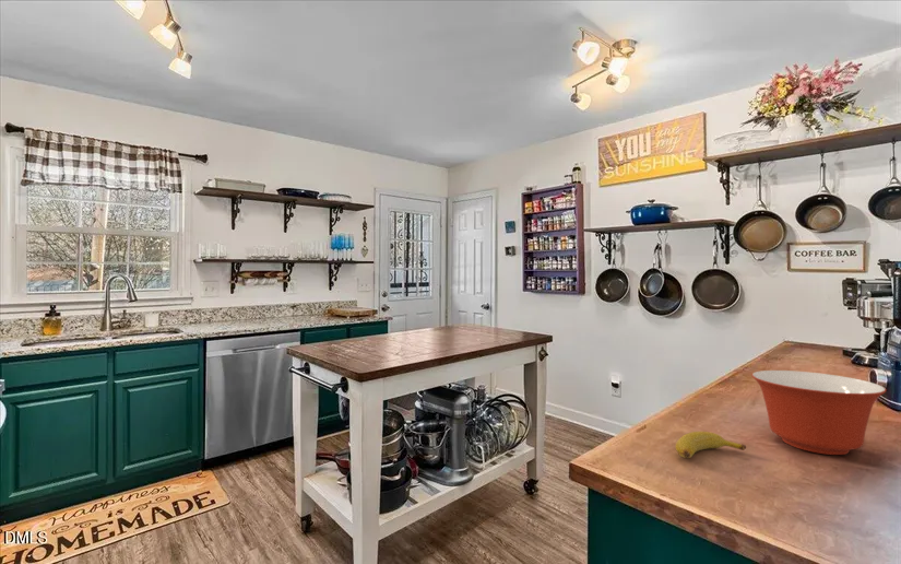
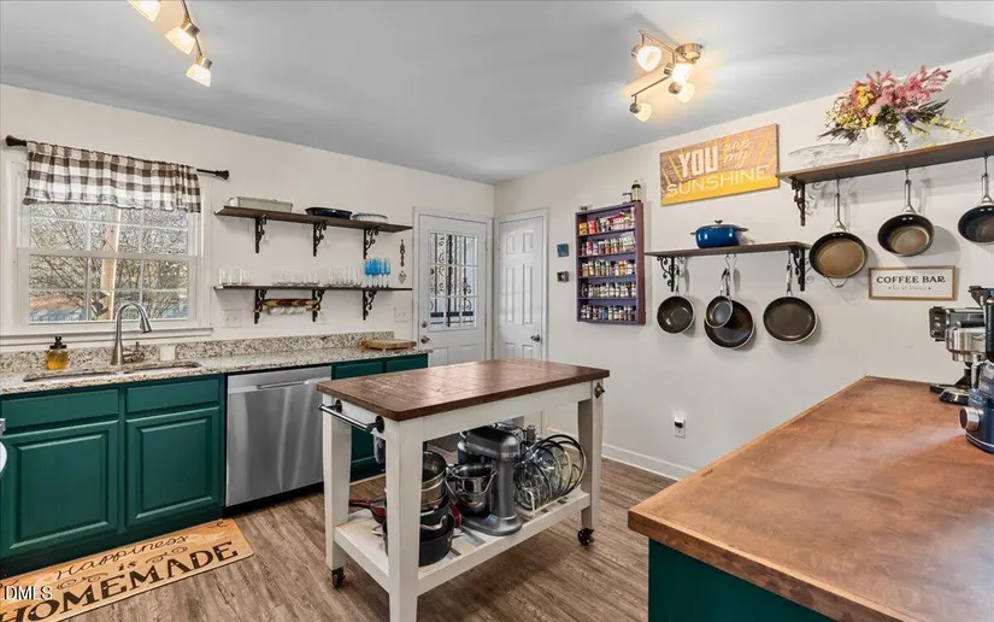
- banana (704, 446)
- mixing bowl (814, 412)
